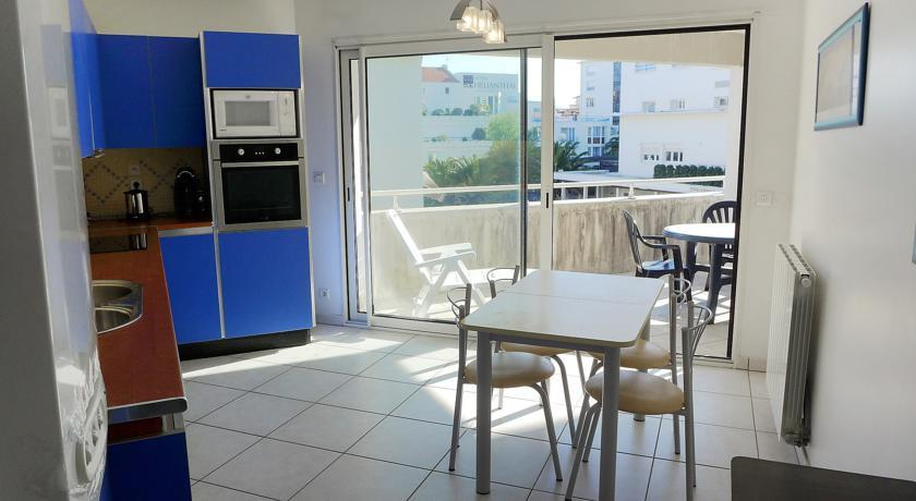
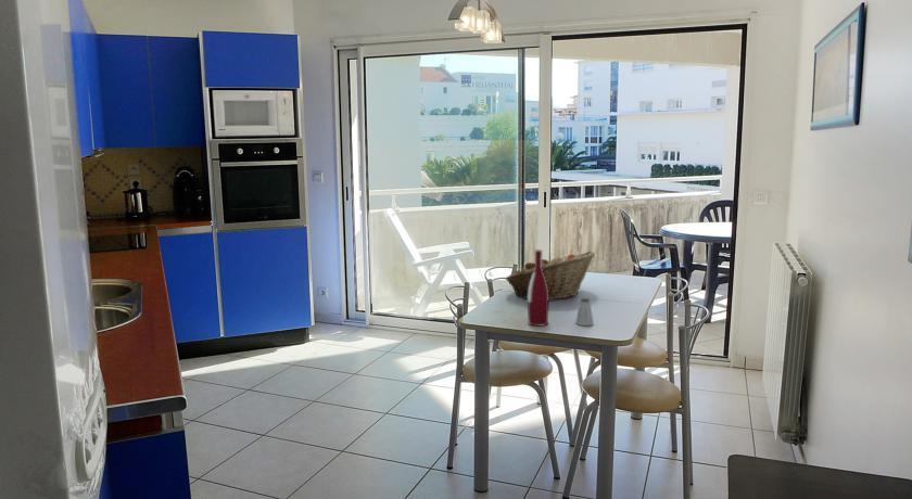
+ saltshaker (584, 310)
+ fruit basket (550, 272)
+ alcohol (537, 286)
